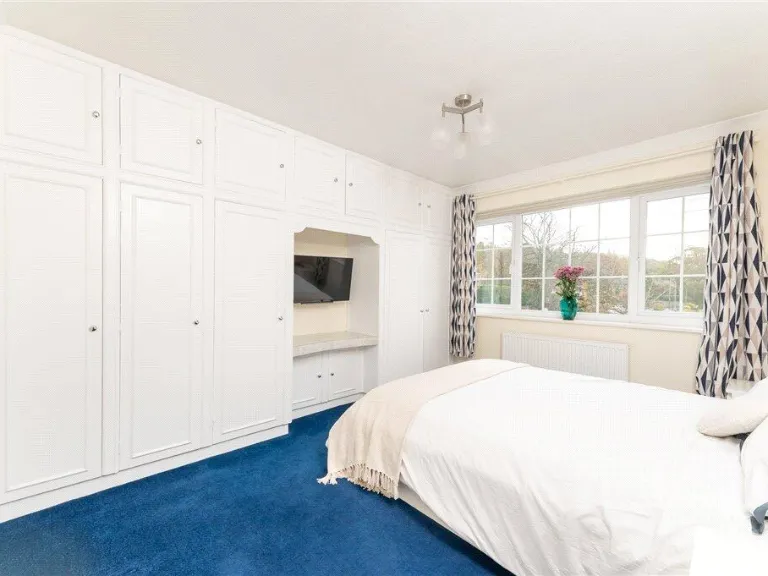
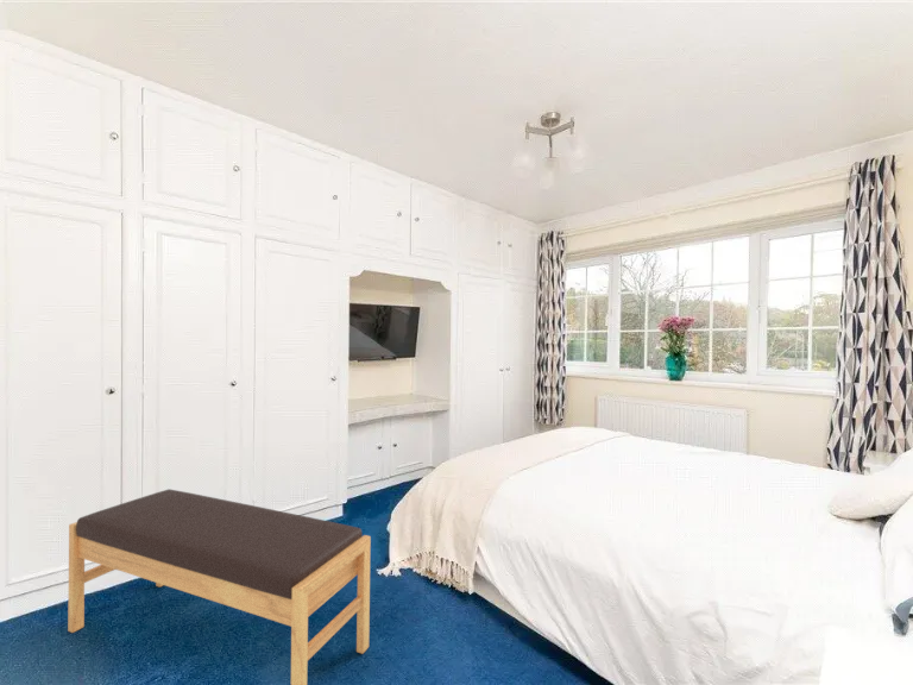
+ bench (216, 579)
